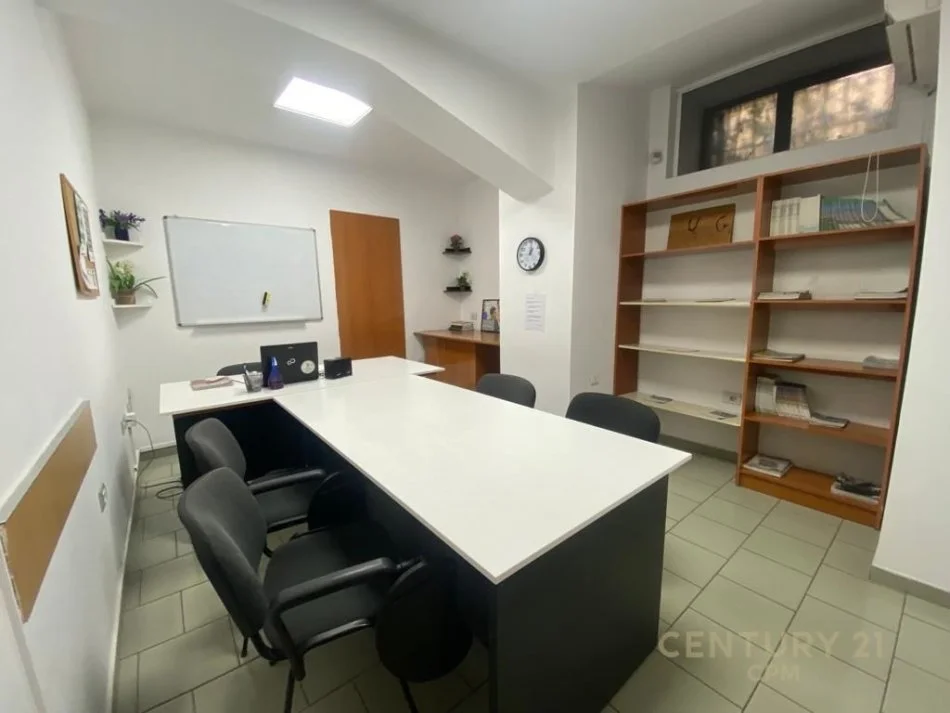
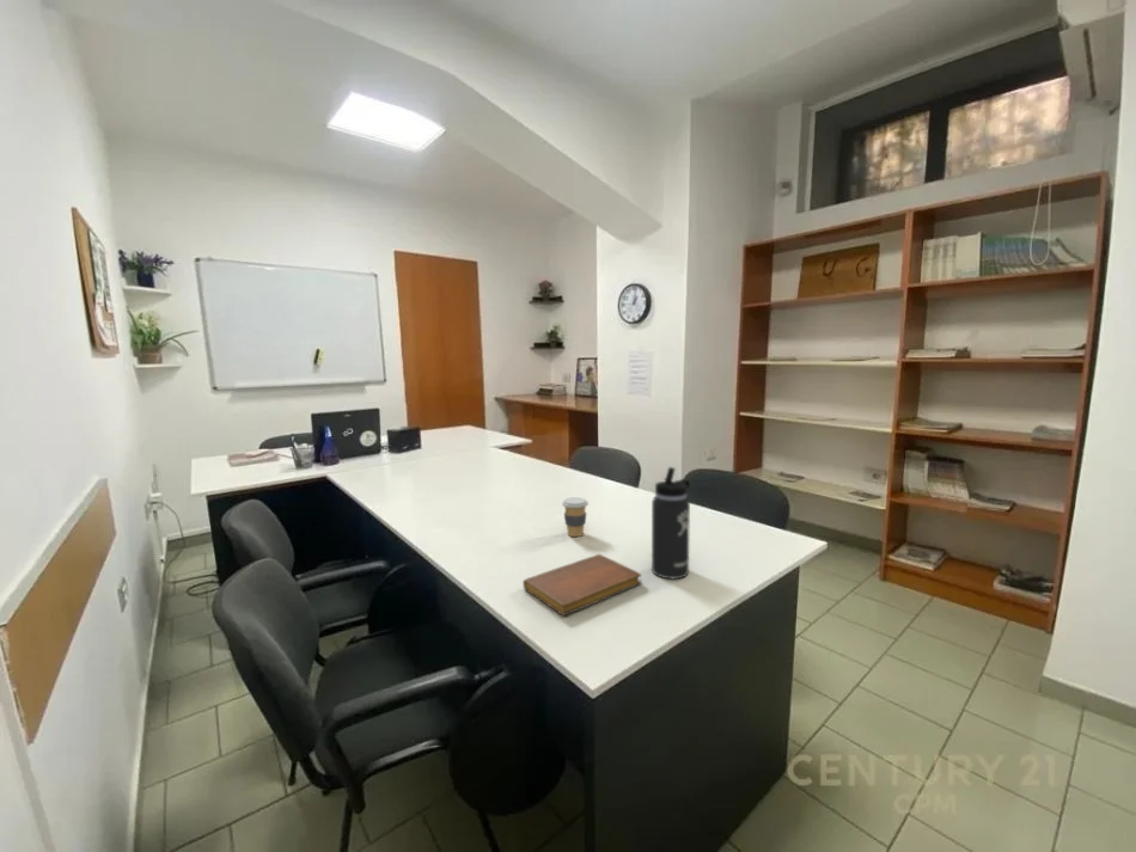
+ notebook (582, 581)
+ coffee cup (575, 516)
+ thermos bottle (672, 519)
